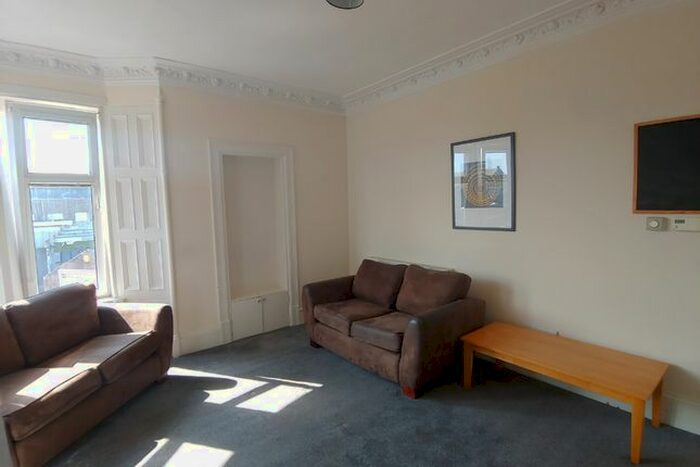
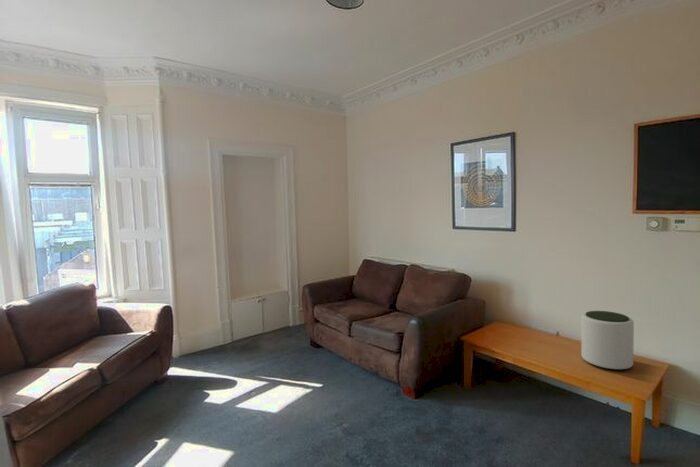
+ plant pot (606, 338)
